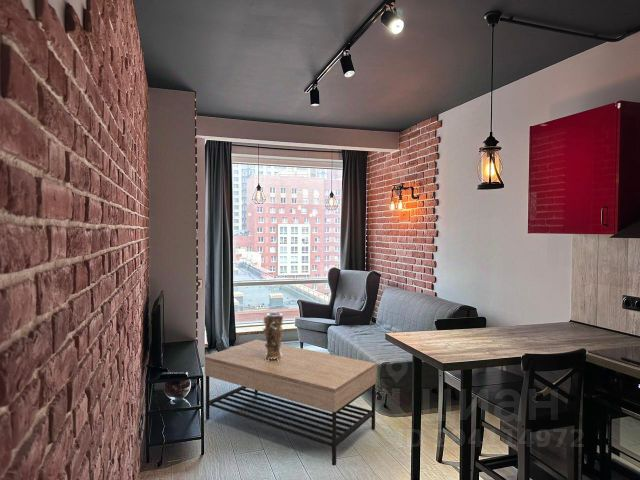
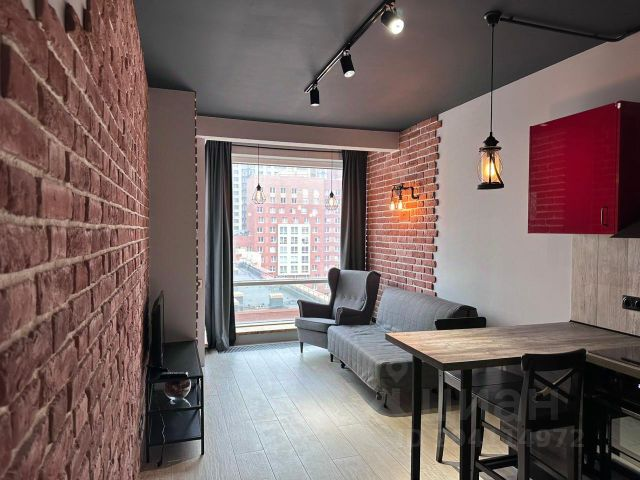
- decorative vase (275, 336)
- coffee table (288, 391)
